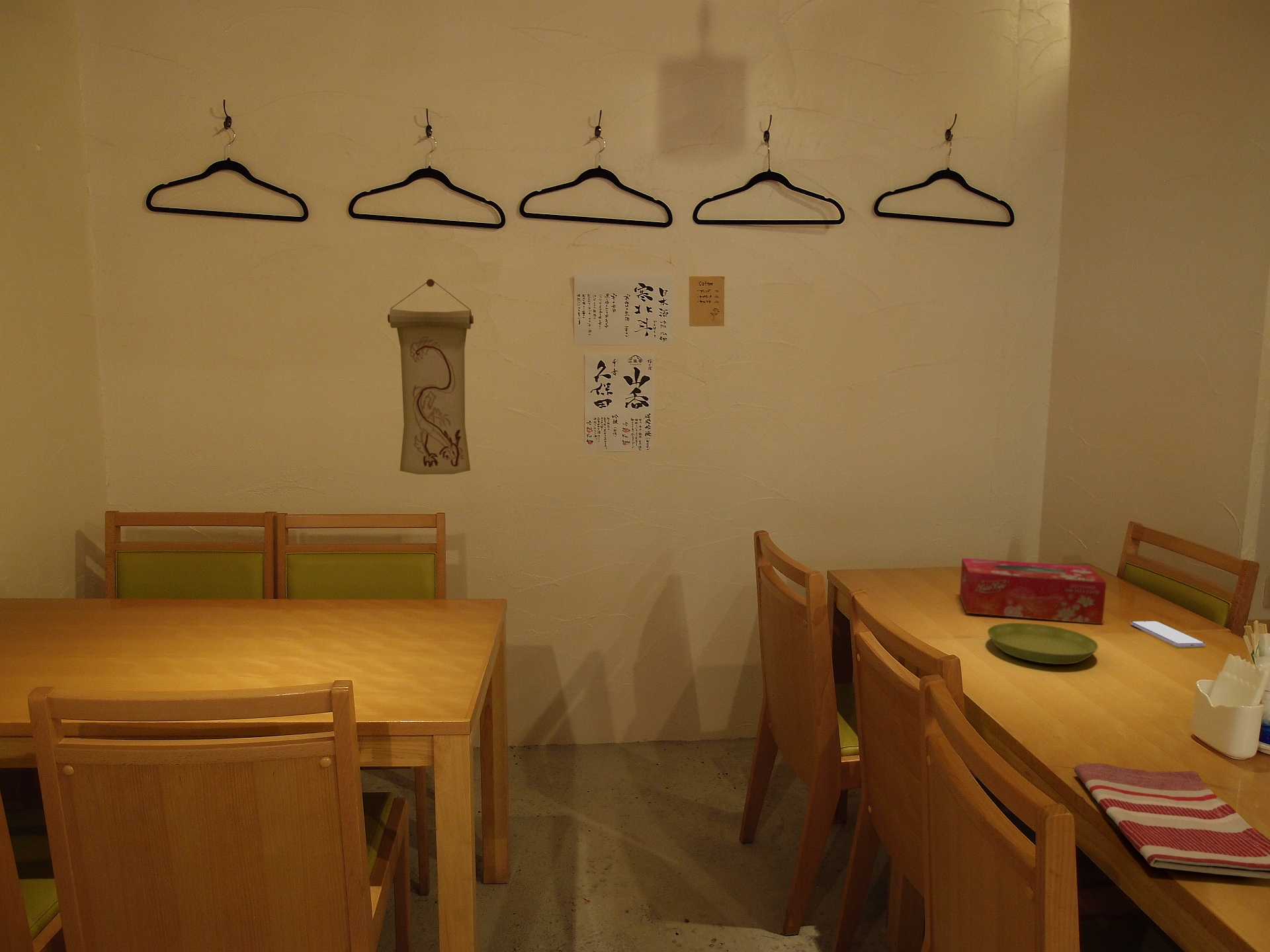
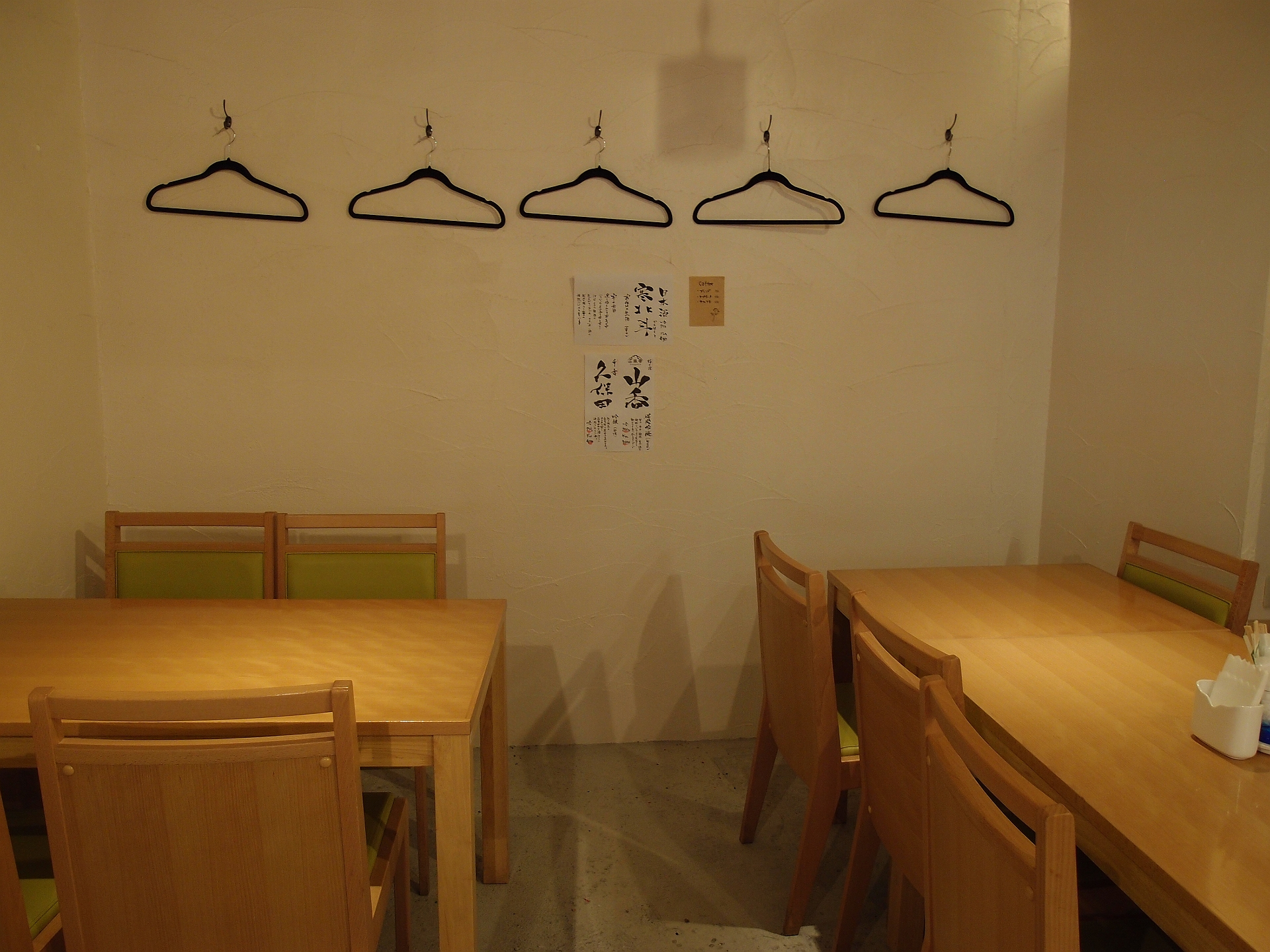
- wall scroll (432, 377)
- tissue box (1028, 589)
- saucer (1040, 644)
- smartphone (1166, 633)
- dish towel (1173, 814)
